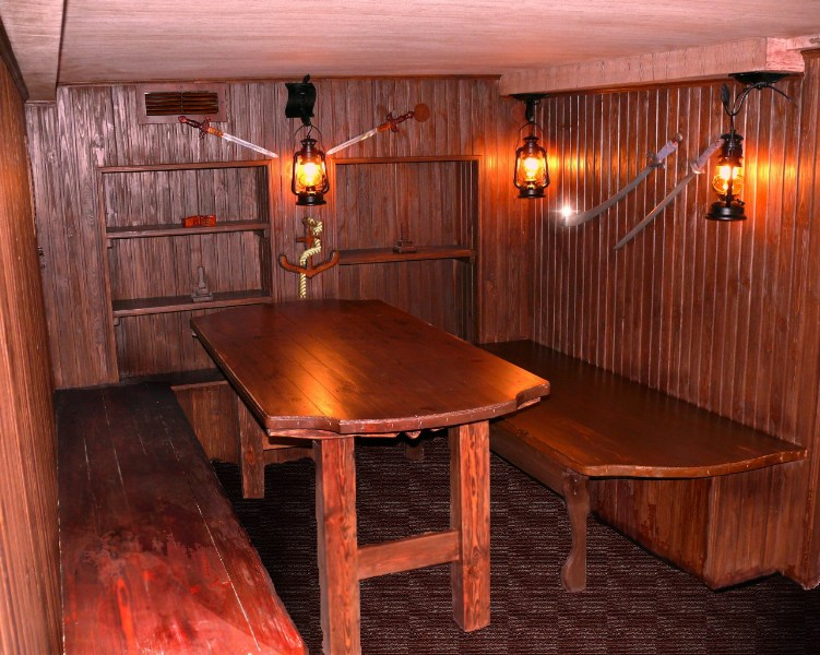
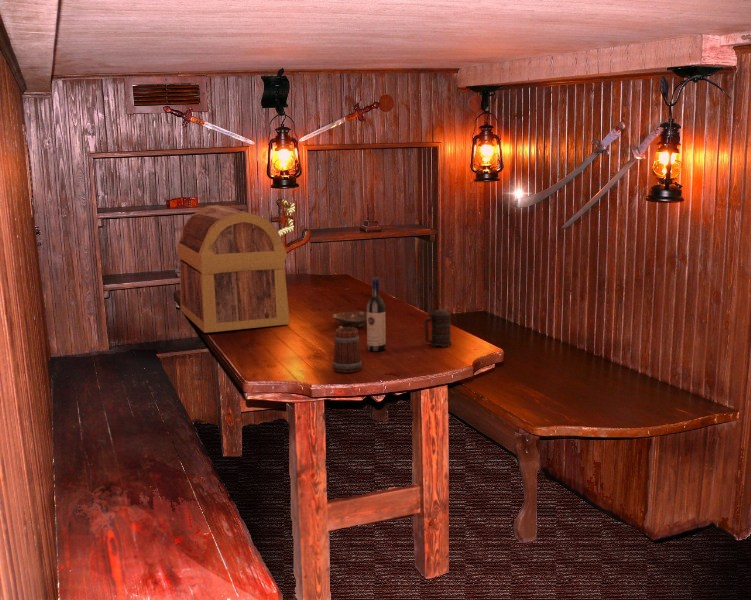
+ beer mug (437, 327)
+ bowl (353, 320)
+ wine bottle (375, 313)
+ treasure chest (229, 263)
+ beer mug (345, 348)
